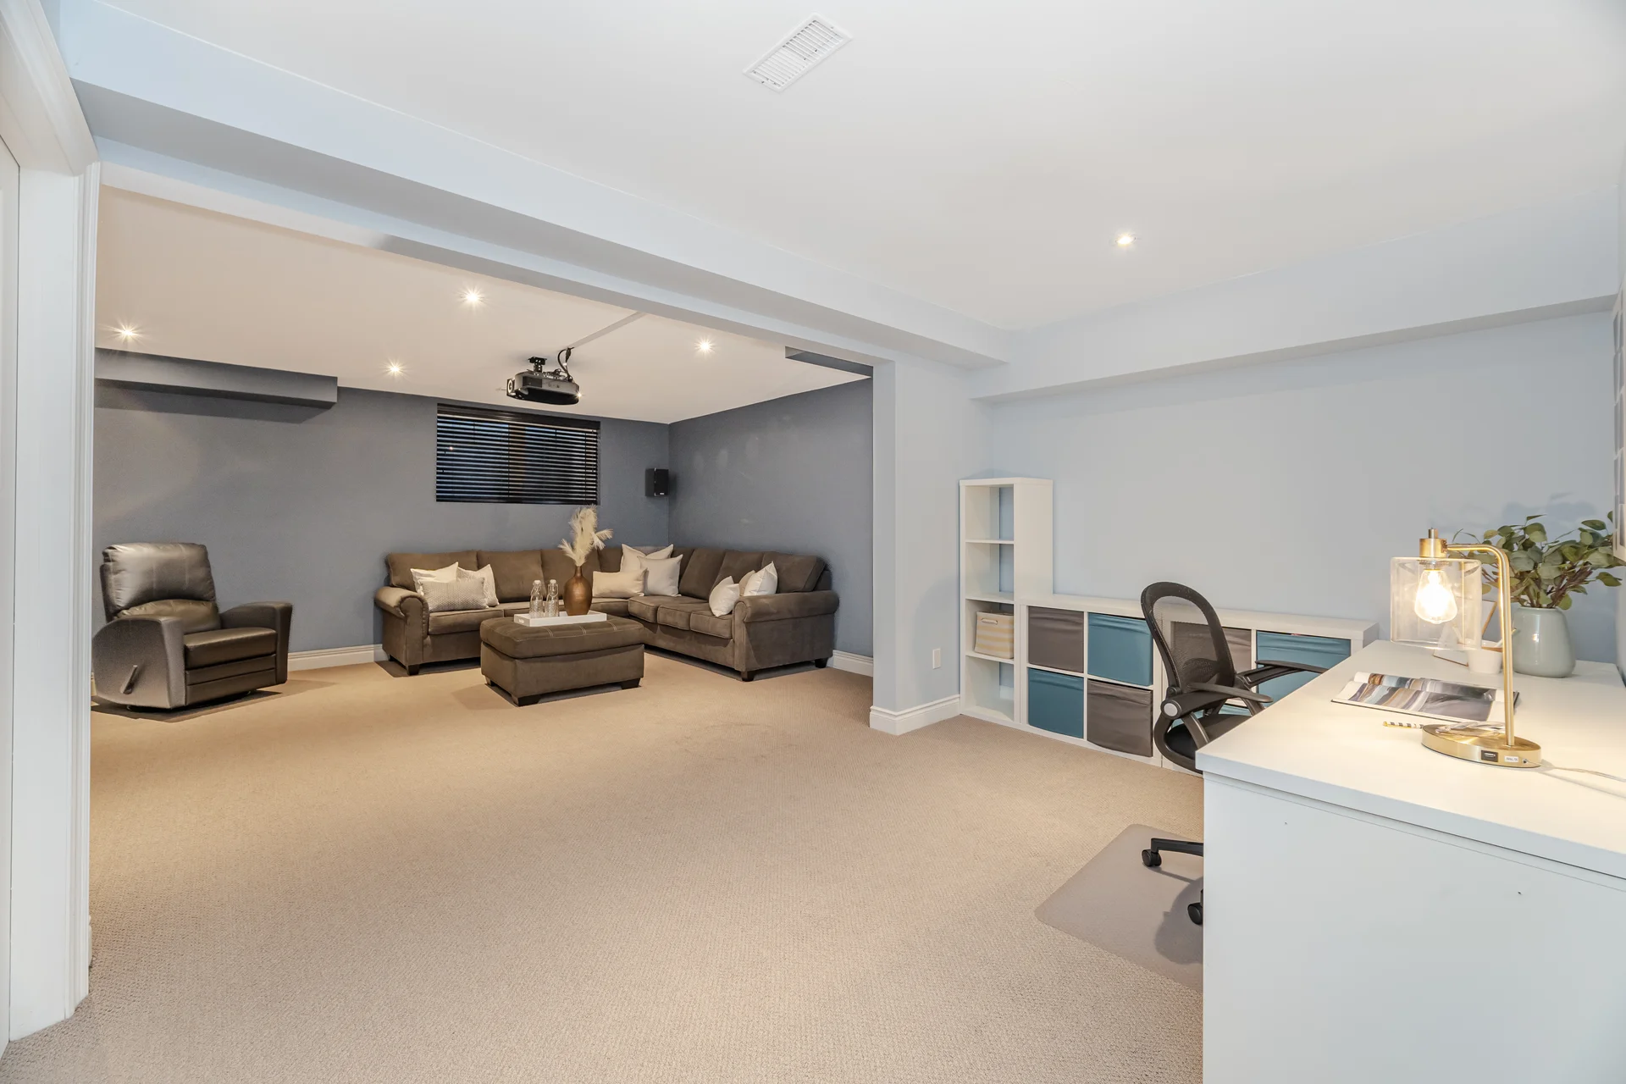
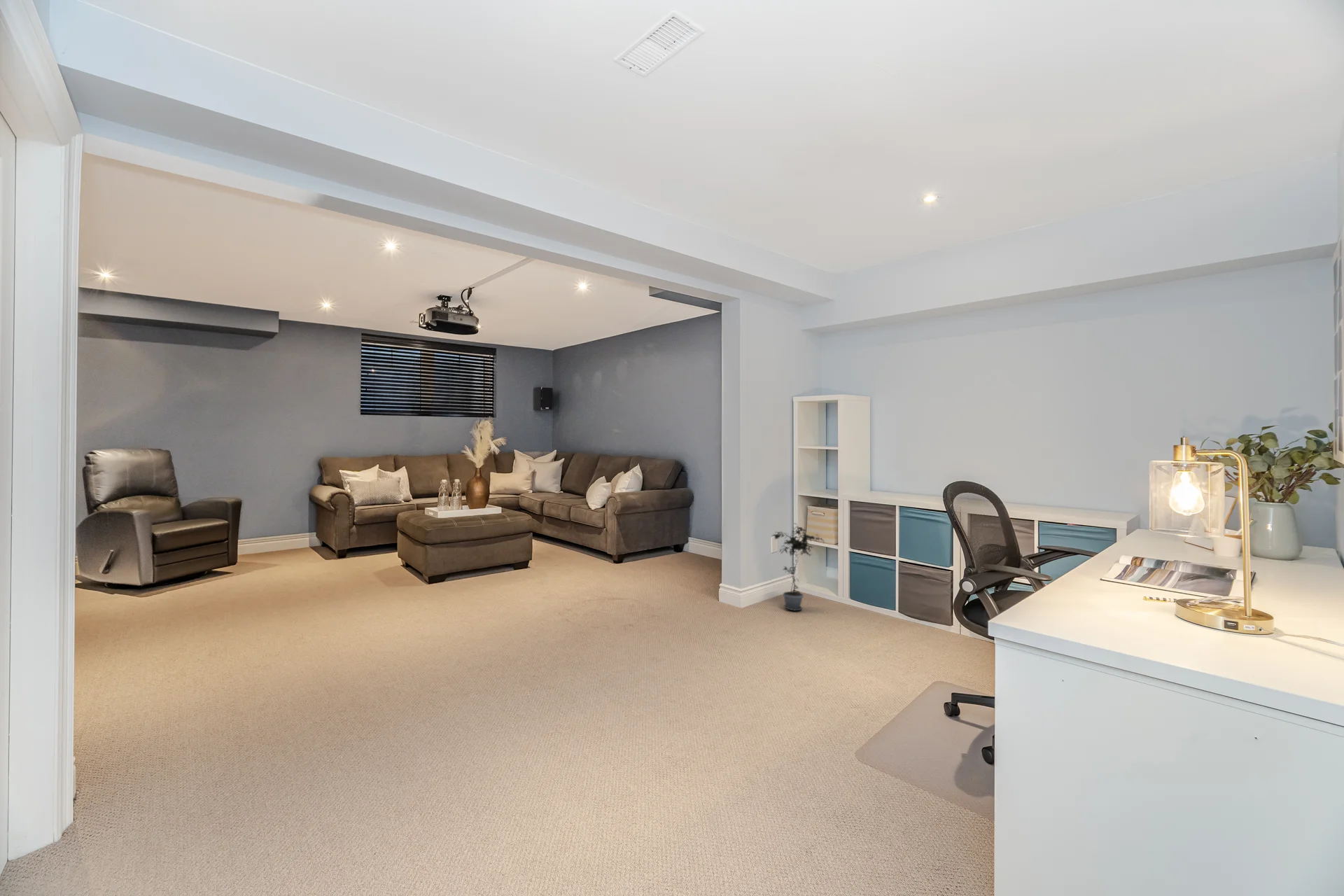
+ potted plant (794, 566)
